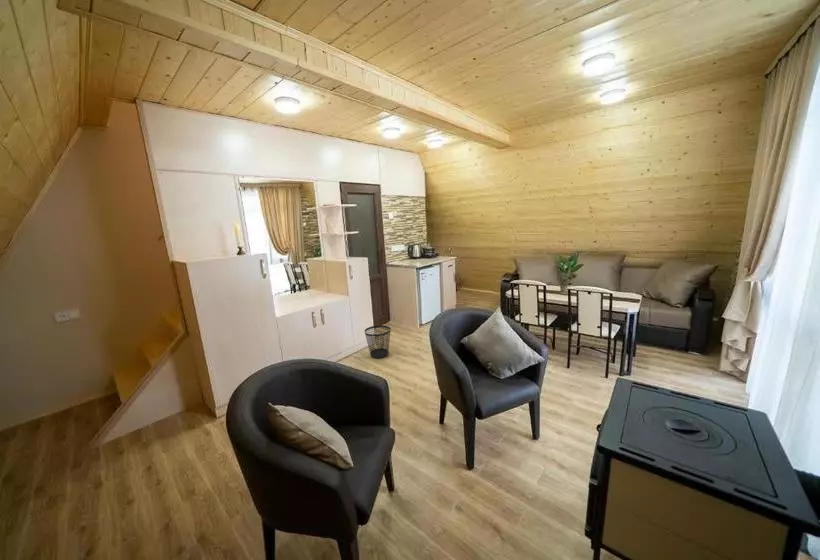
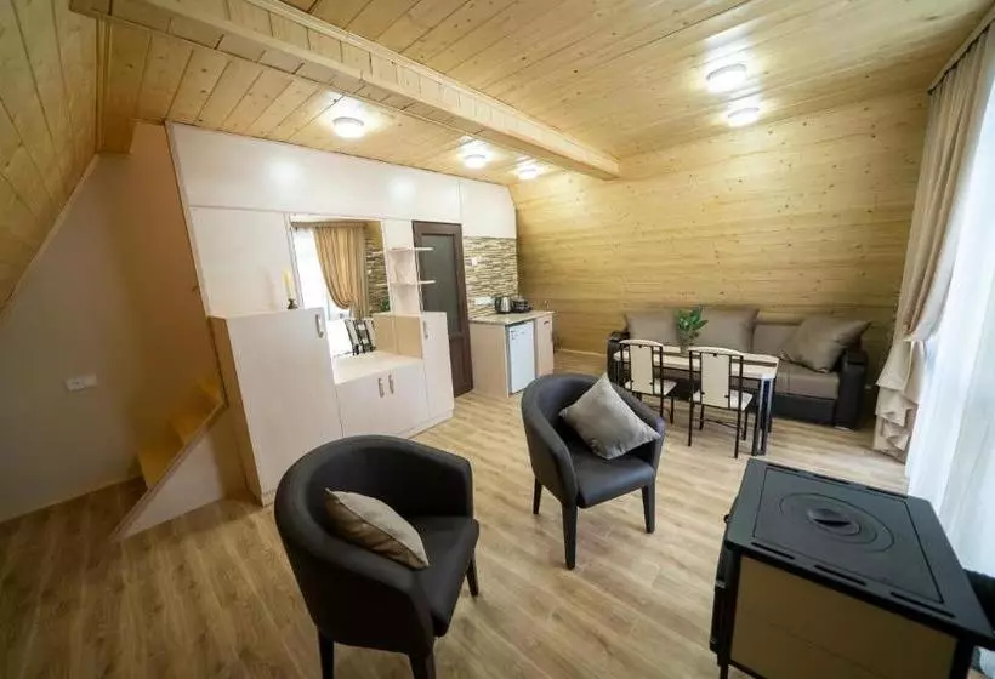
- wastebasket (378, 342)
